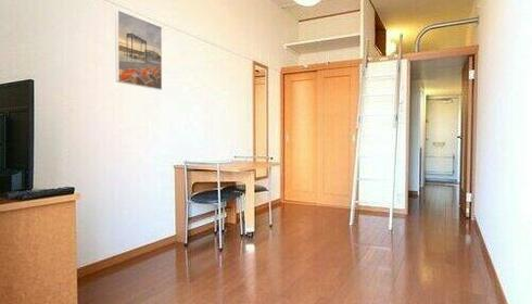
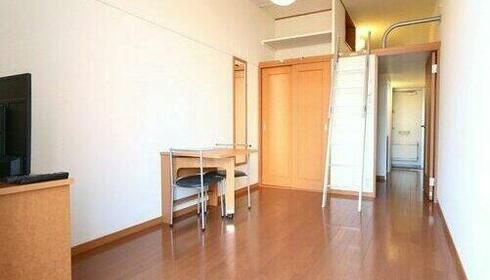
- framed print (140, 52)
